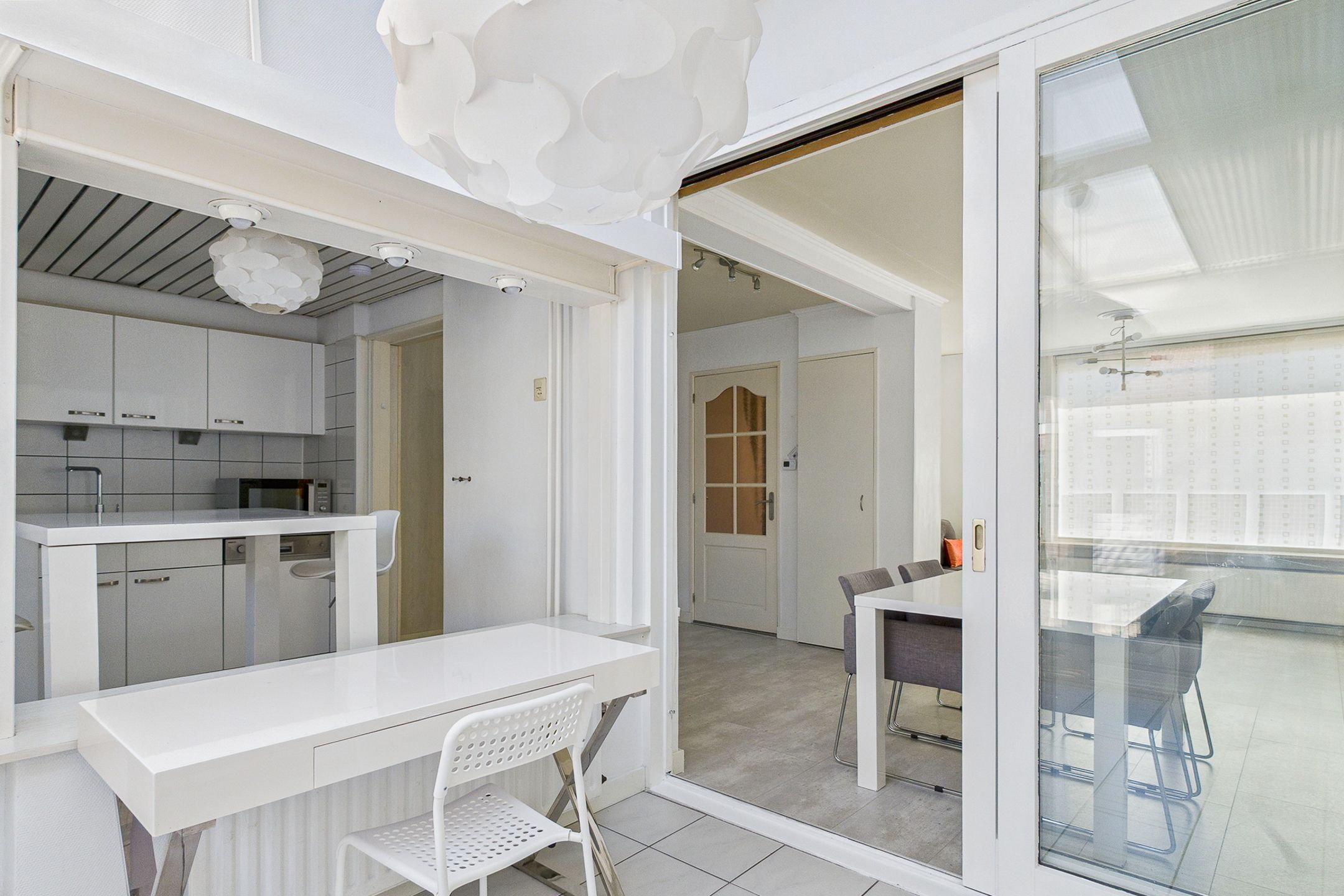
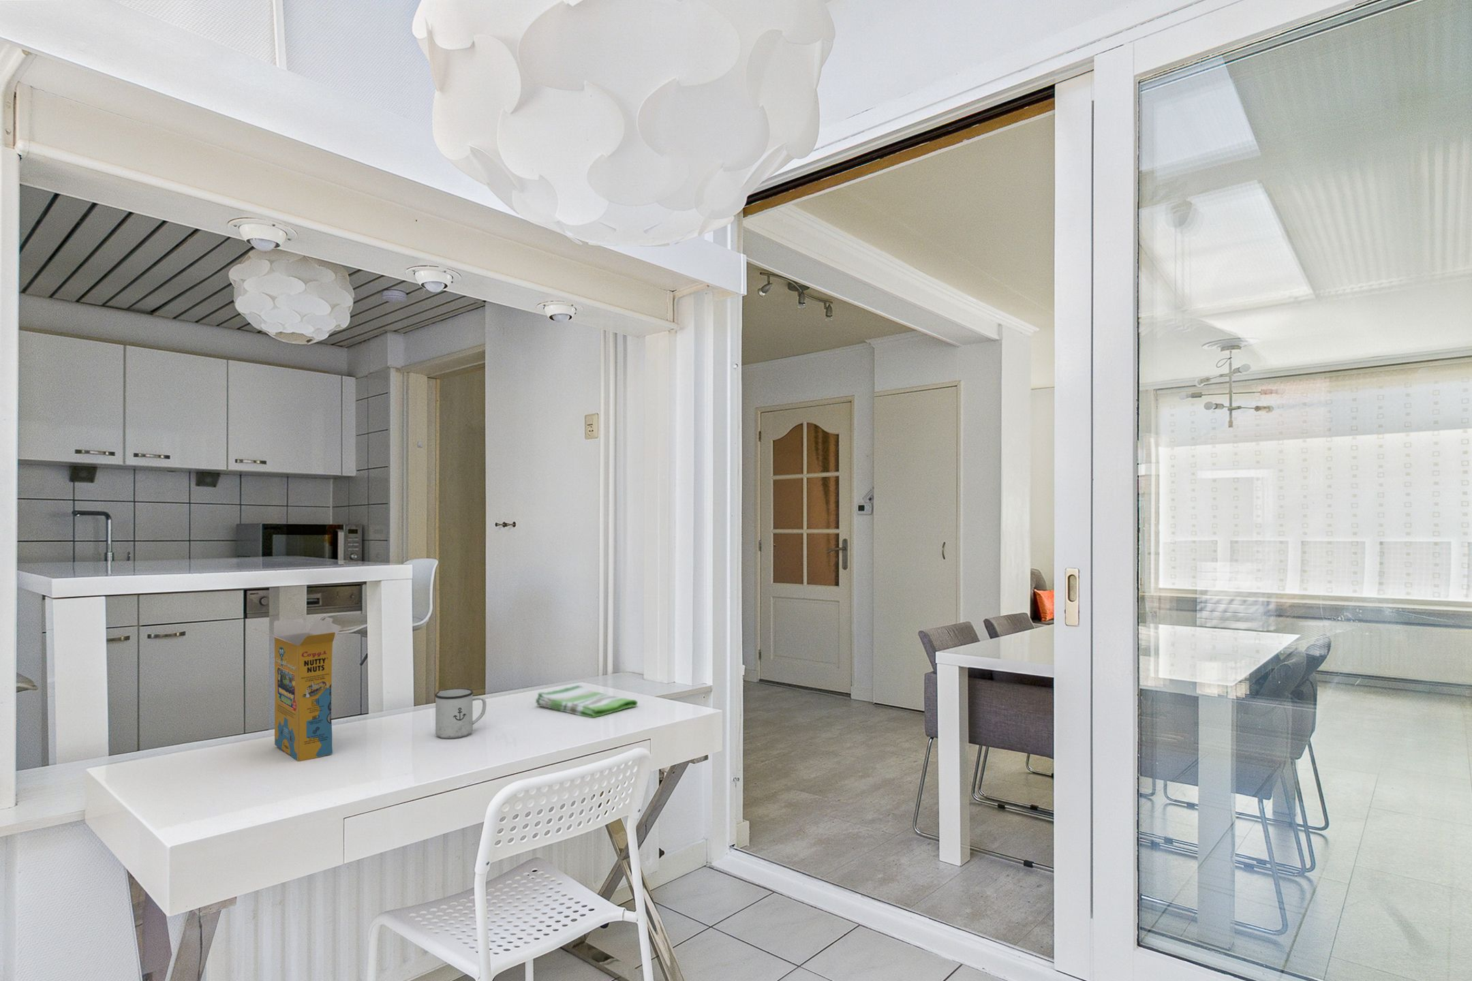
+ mug (461, 712)
+ dish towel (586, 699)
+ cereal box (299, 686)
